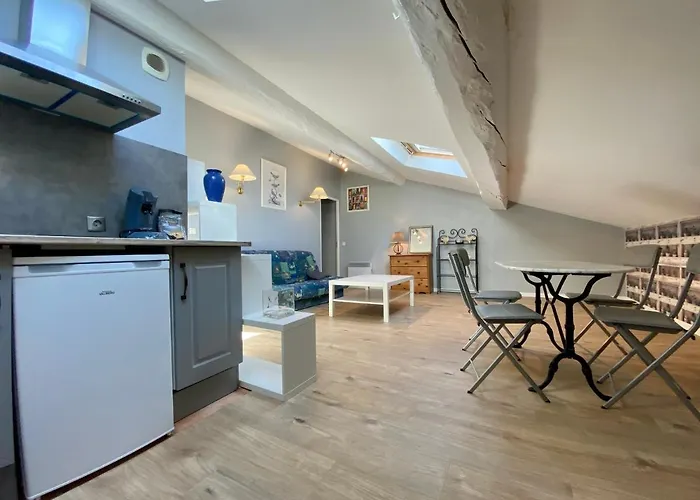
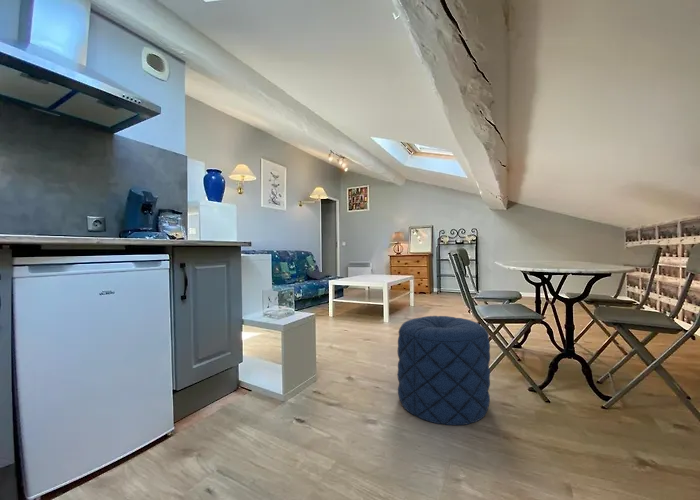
+ pouf (442, 361)
